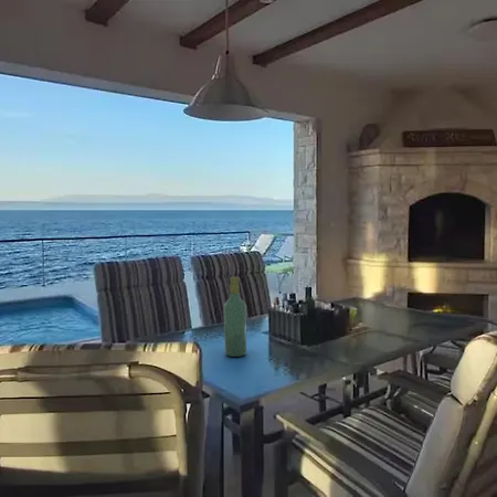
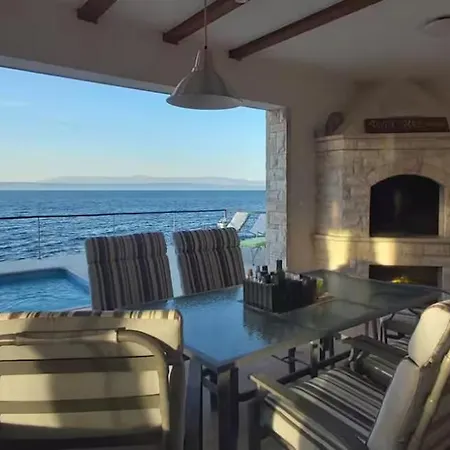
- wine bottle (234, 316)
